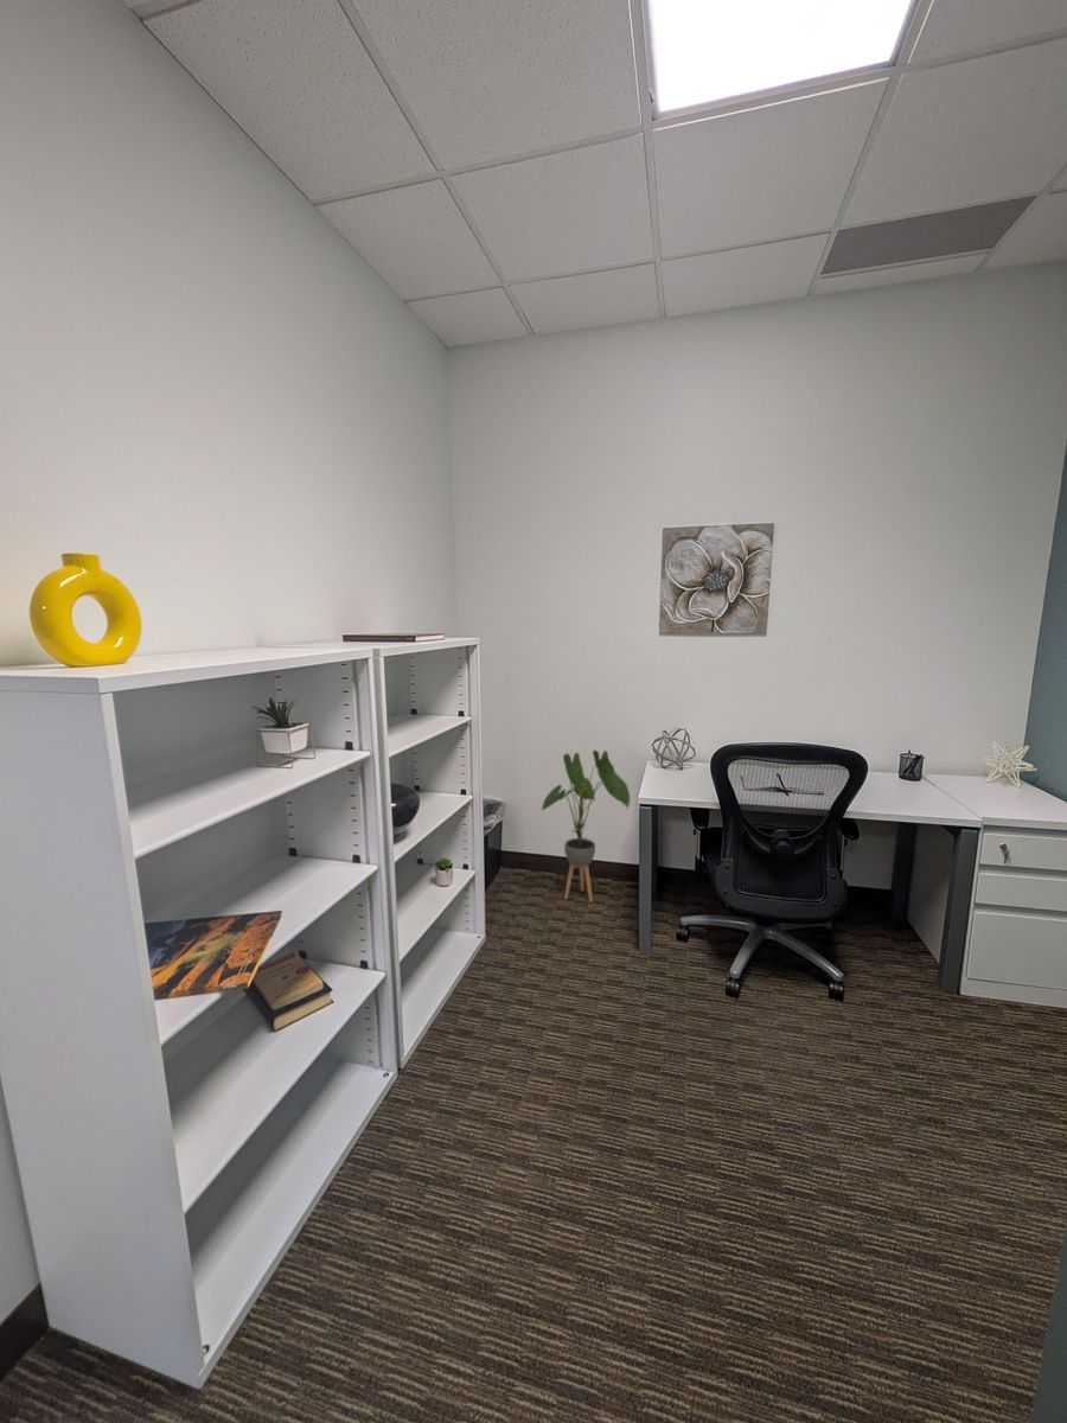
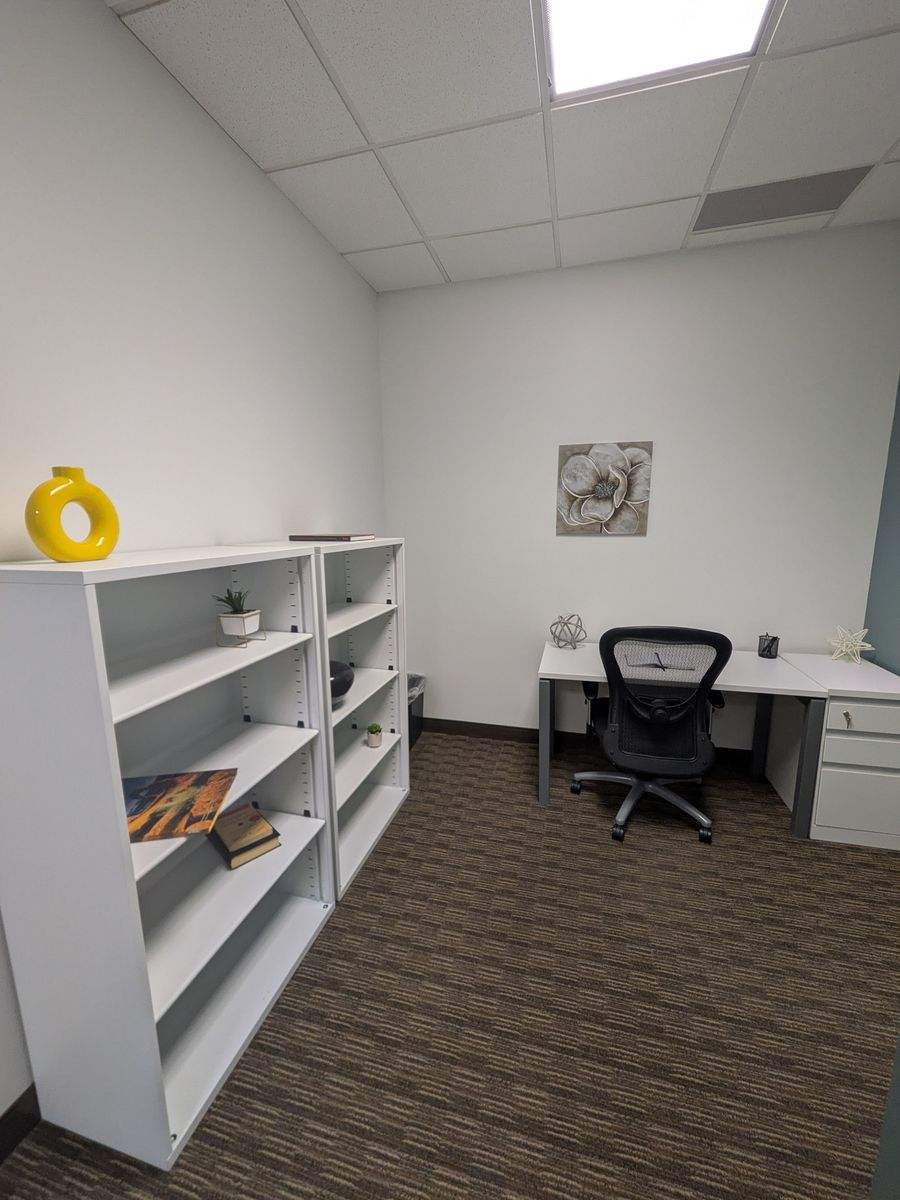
- house plant (586, 824)
